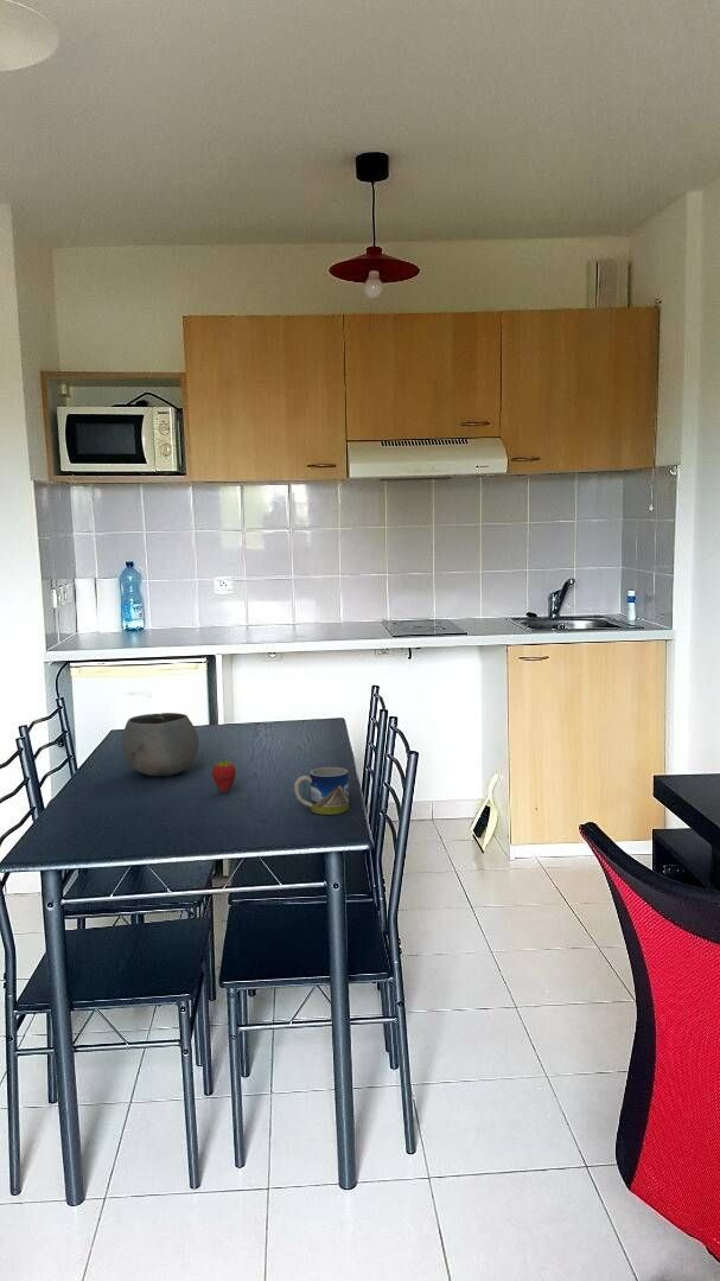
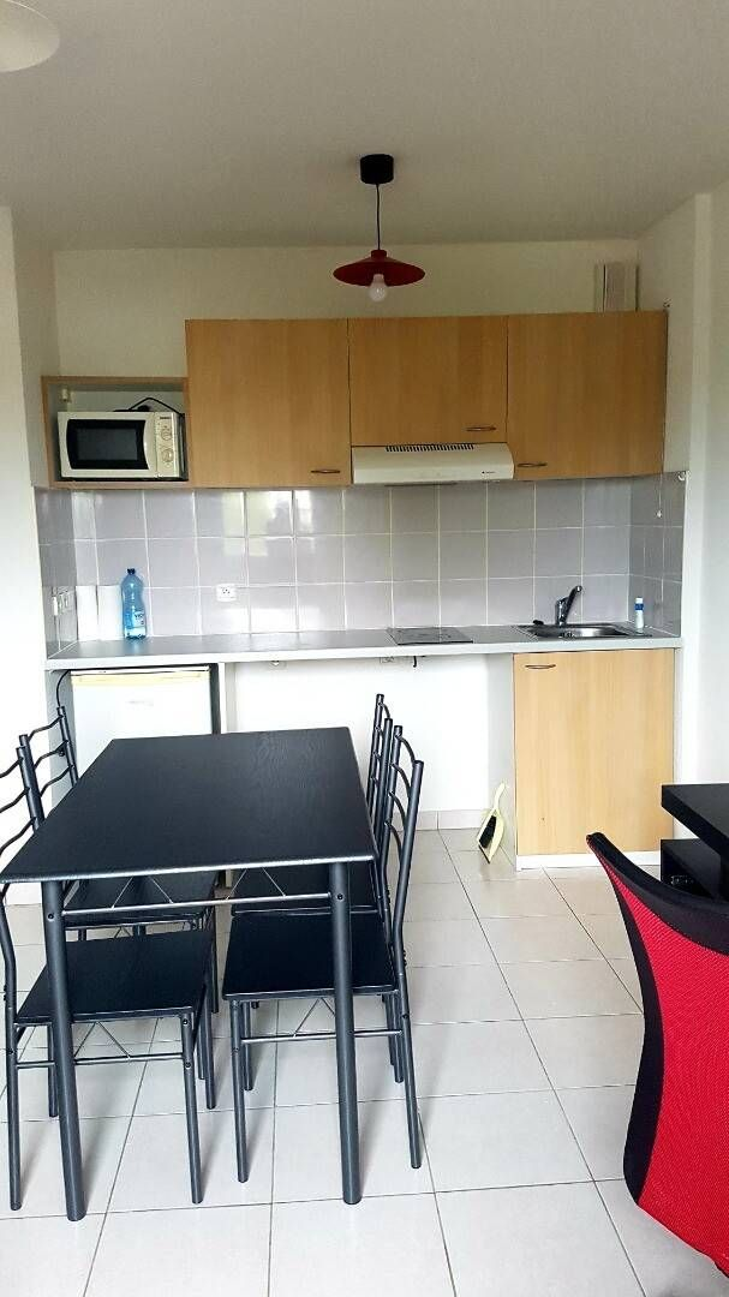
- mug (321, 791)
- bowl (160, 745)
- fruit (223, 776)
